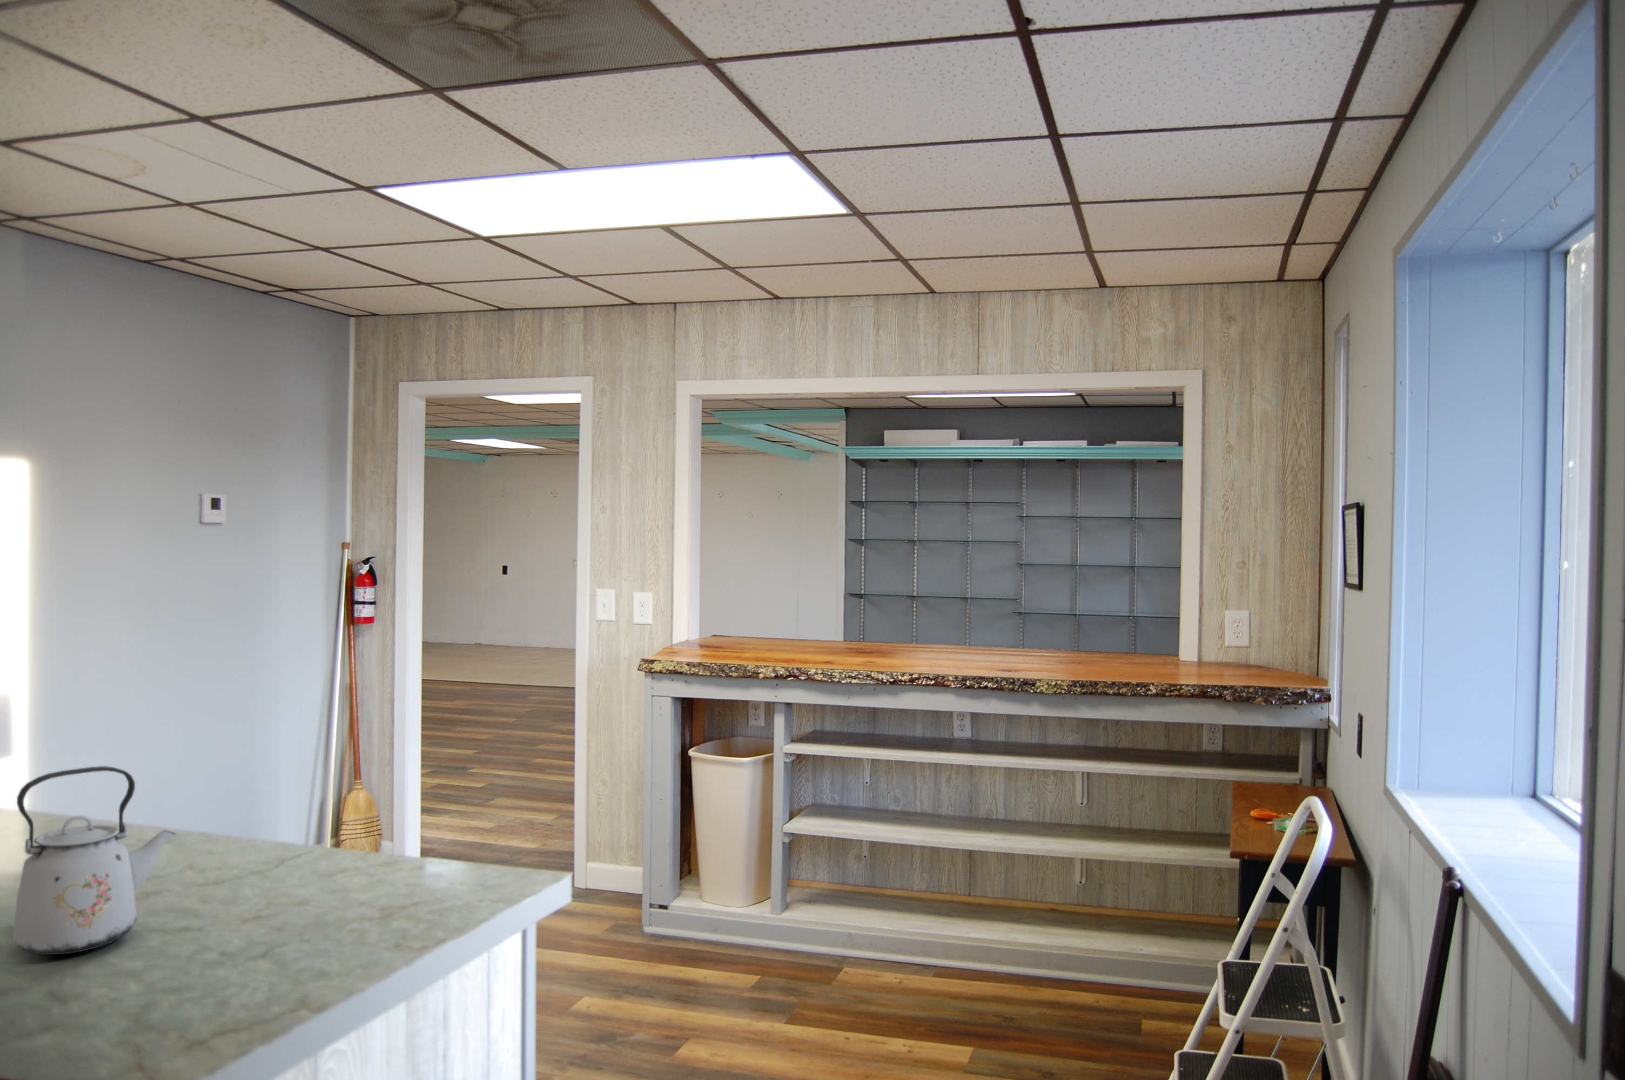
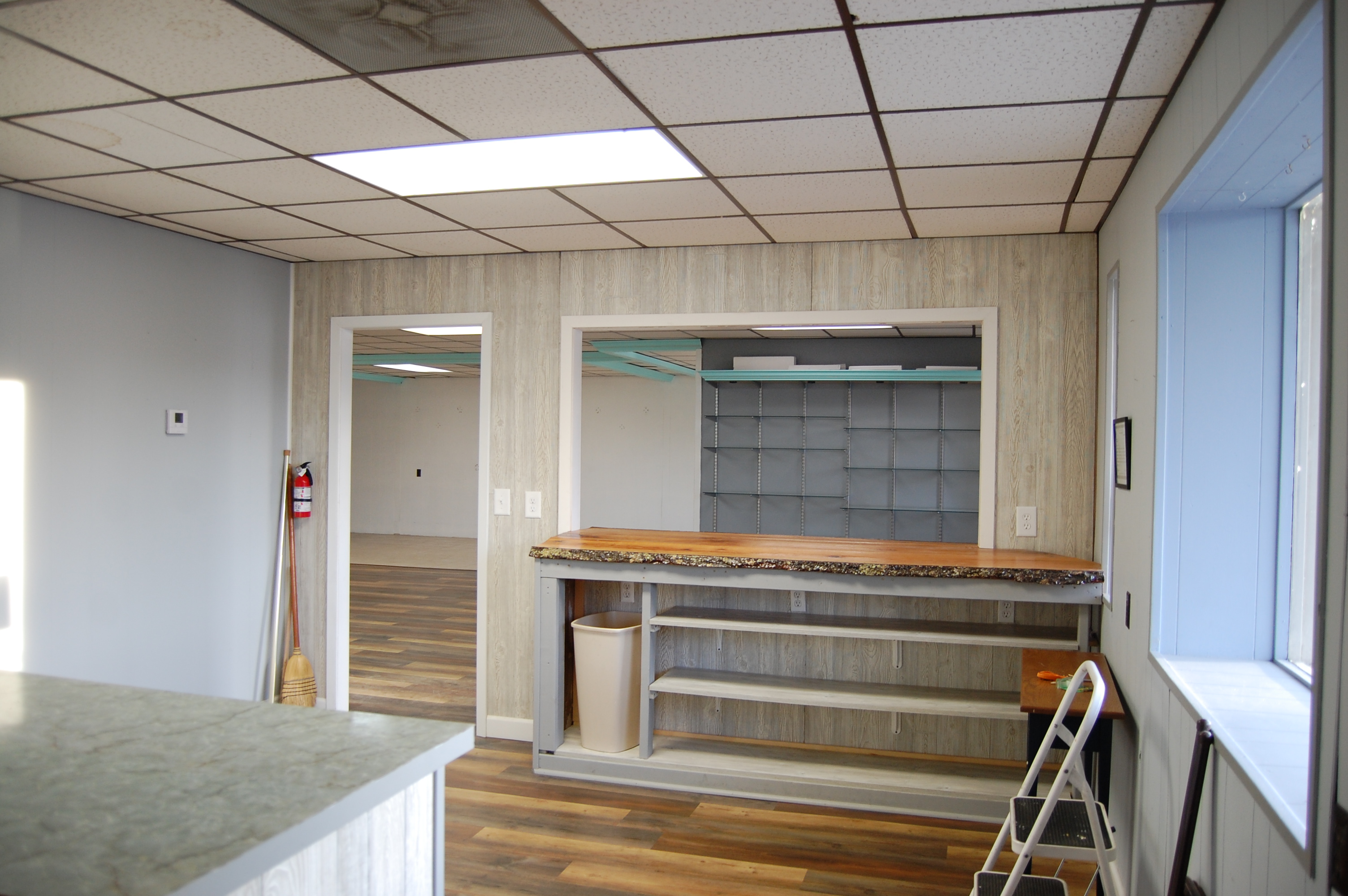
- kettle (99, 851)
